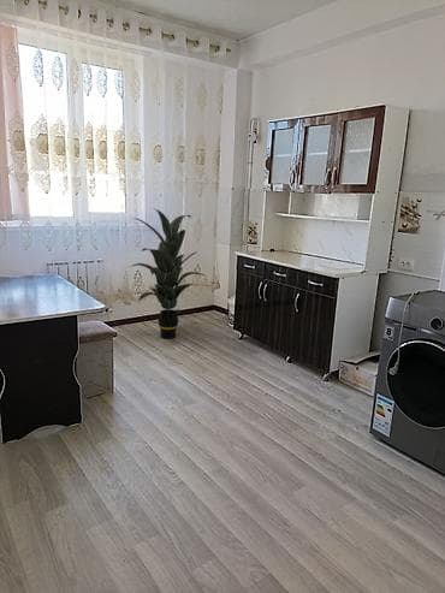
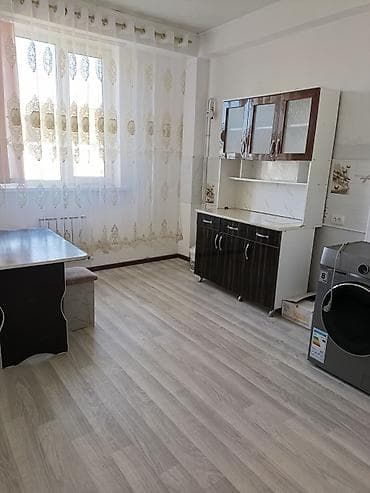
- indoor plant (162, 274)
